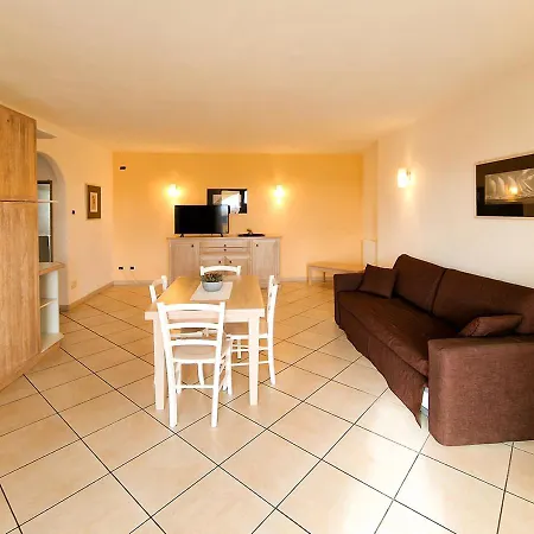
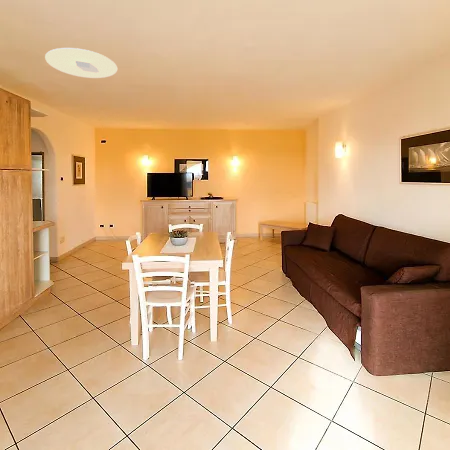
+ ceiling light (82, 61)
